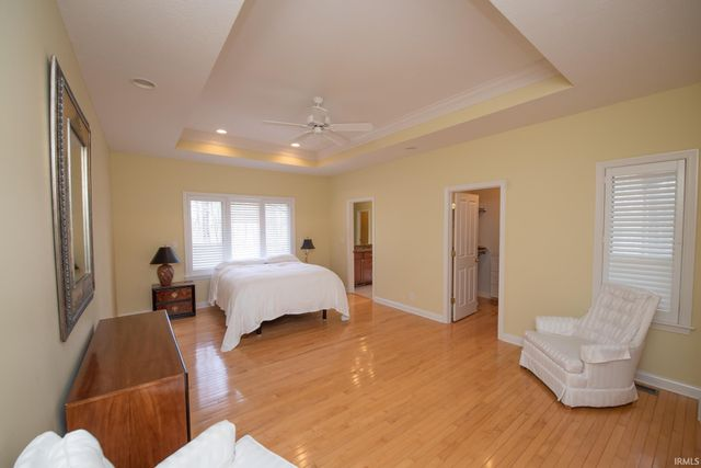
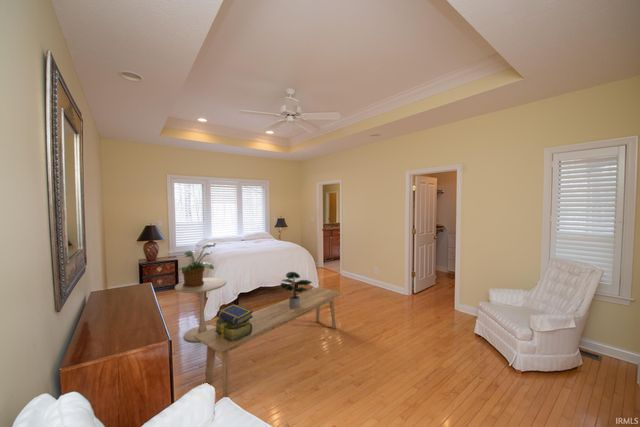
+ bench (279, 326)
+ side table (202, 308)
+ potted plant (200, 264)
+ potted plant (296, 290)
+ stack of books (234, 321)
